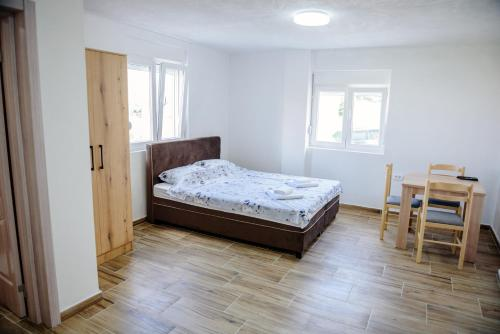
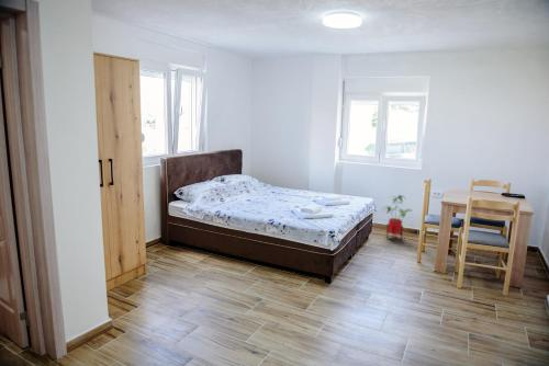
+ house plant (395, 217)
